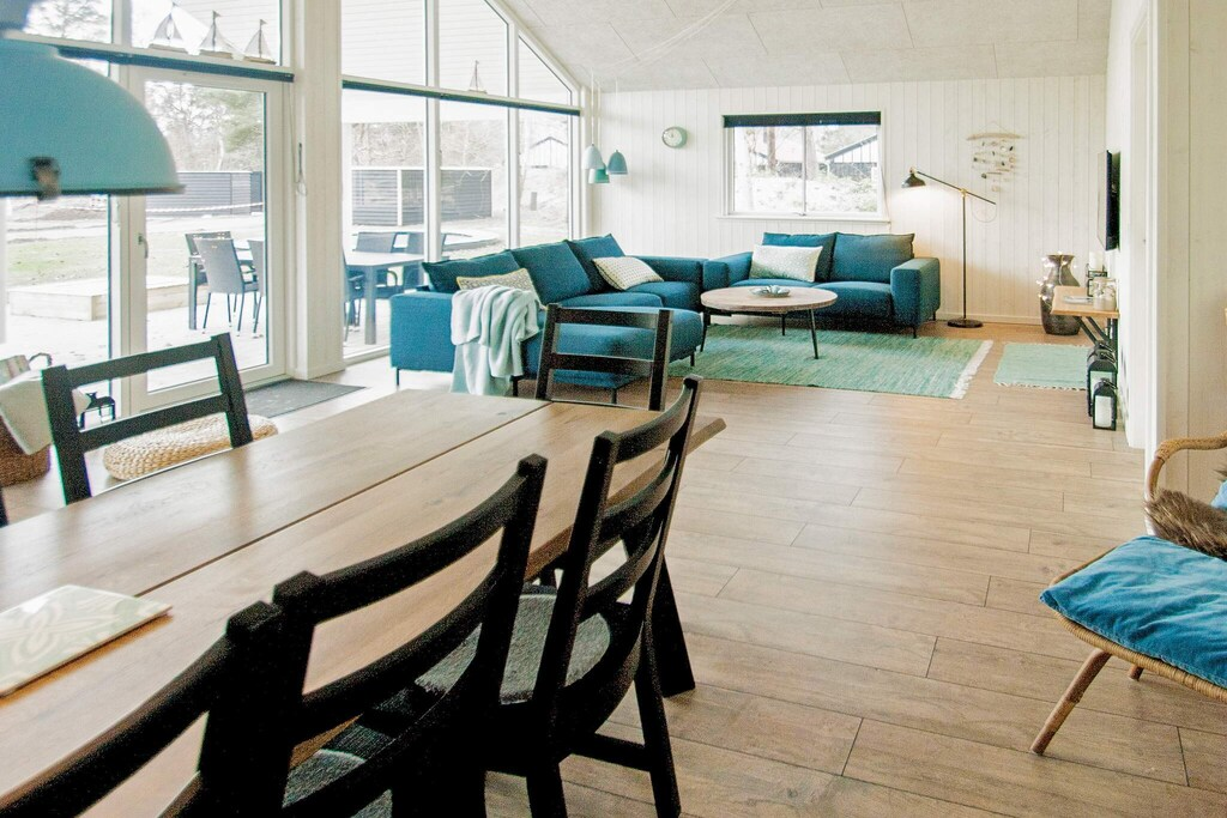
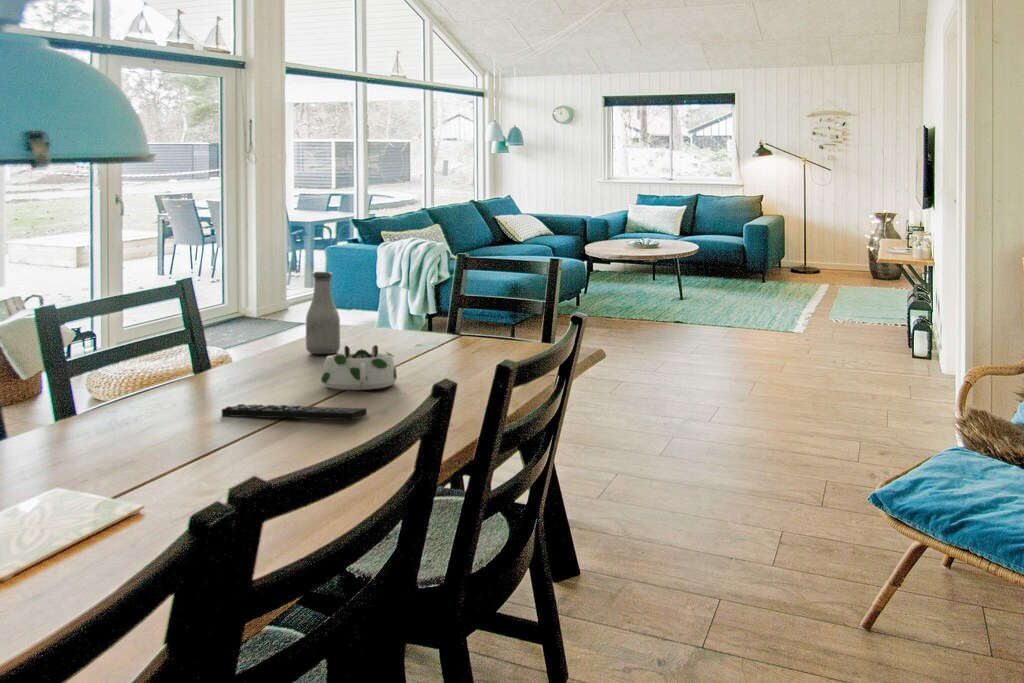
+ bowl (359, 367)
+ bottle (322, 312)
+ remote control (293, 411)
